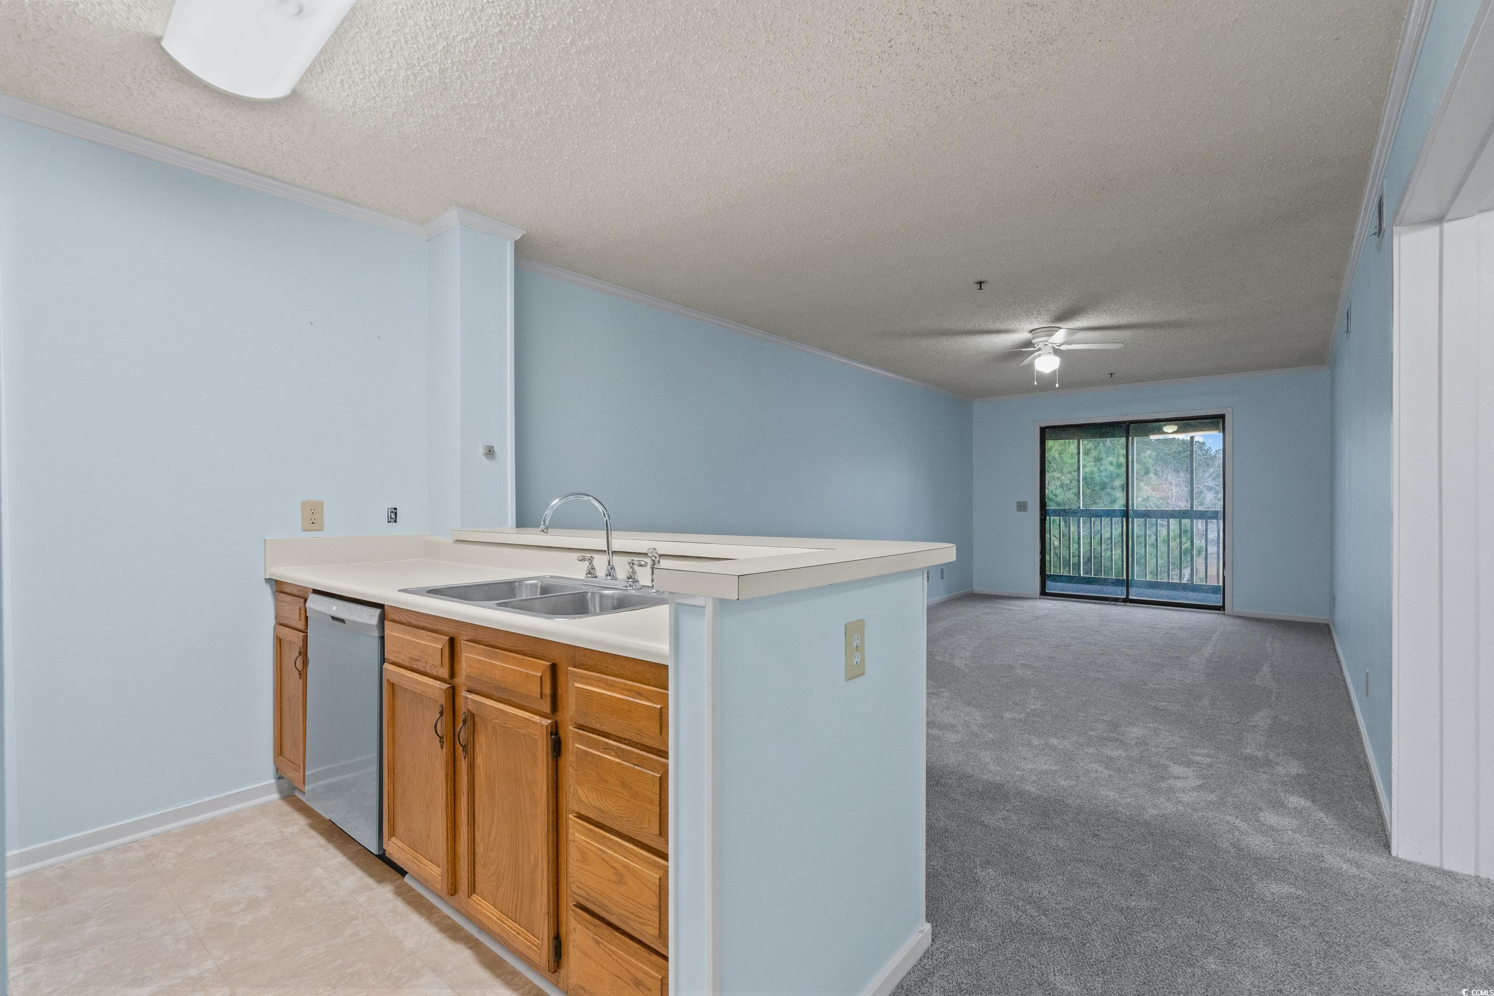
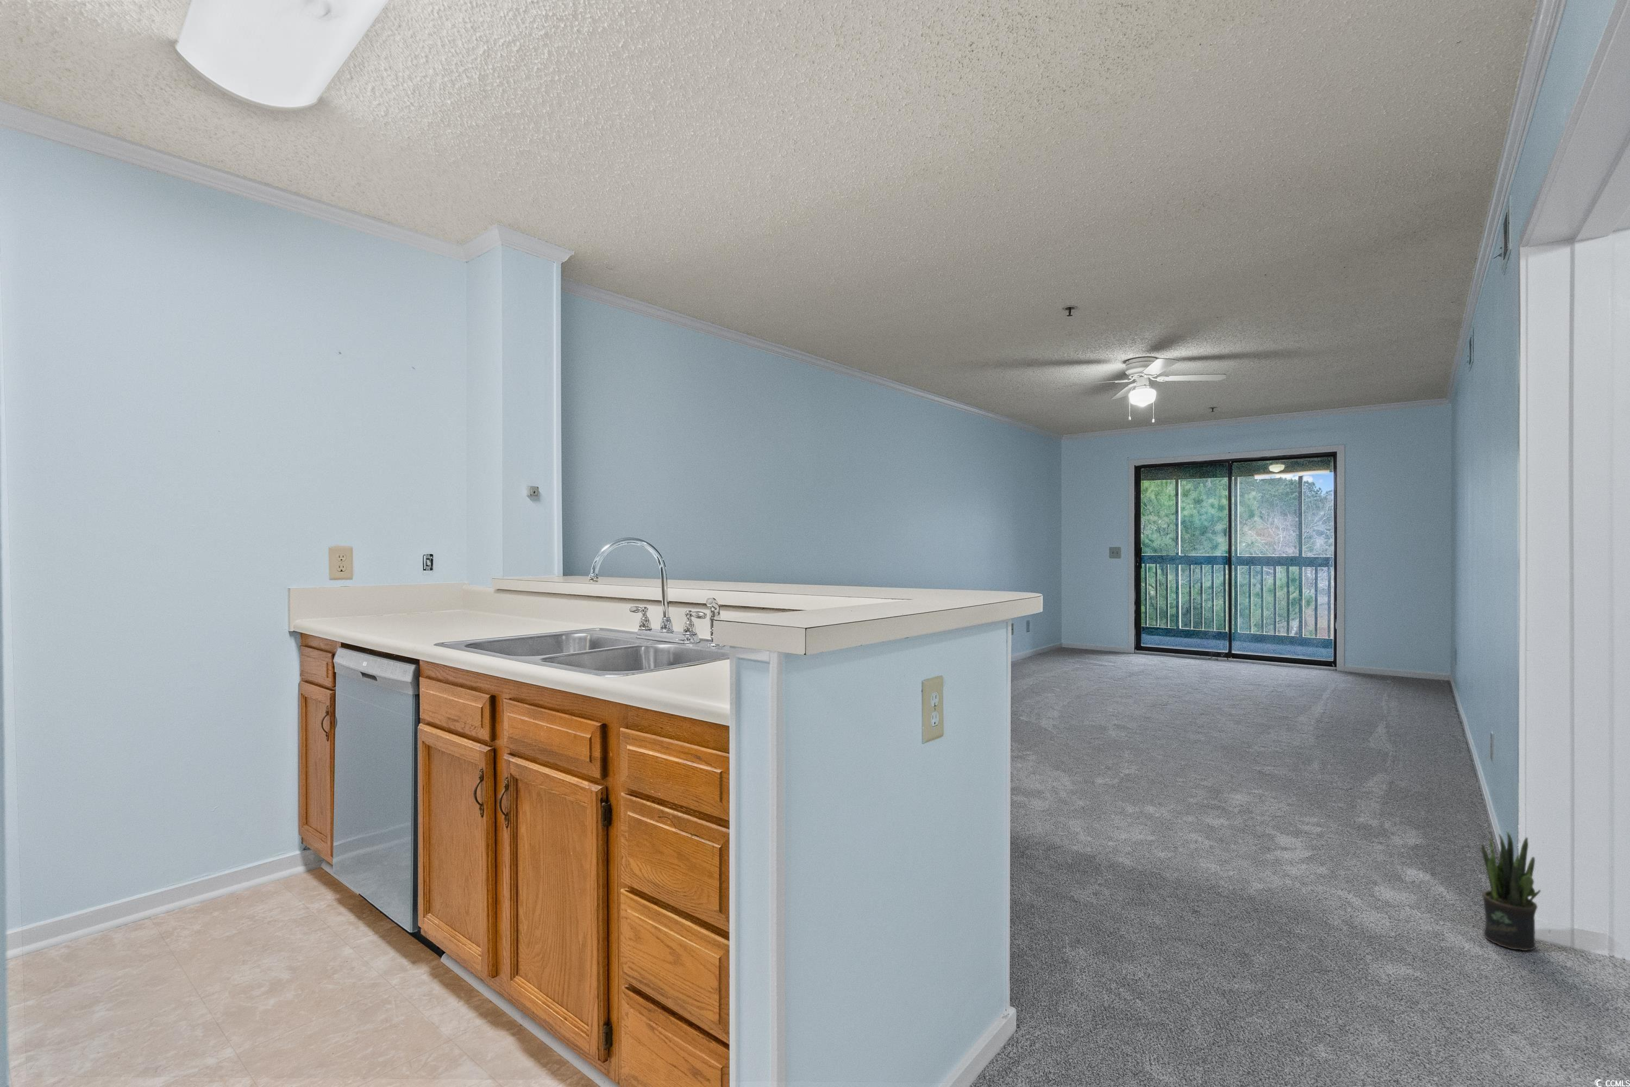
+ potted plant (1510, 889)
